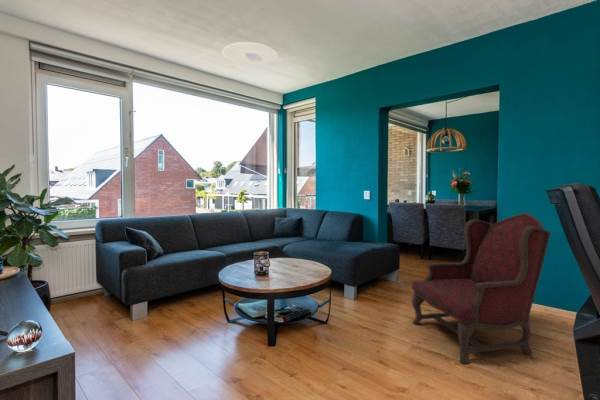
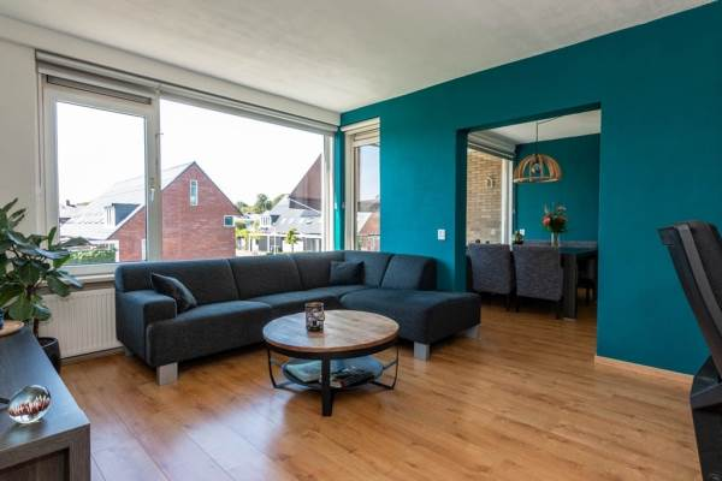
- ceiling light (250, 52)
- armchair (478, 275)
